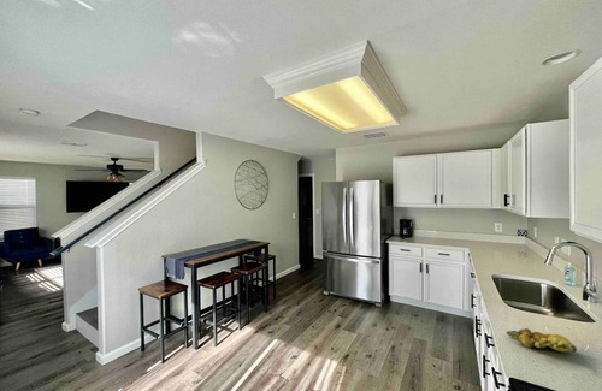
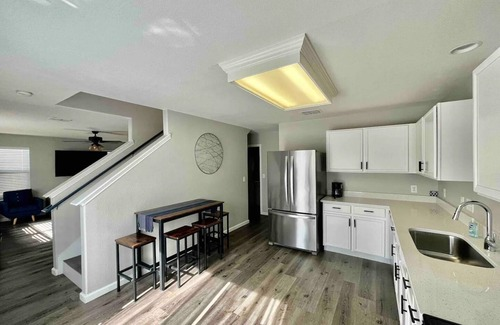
- banana bunch (538, 340)
